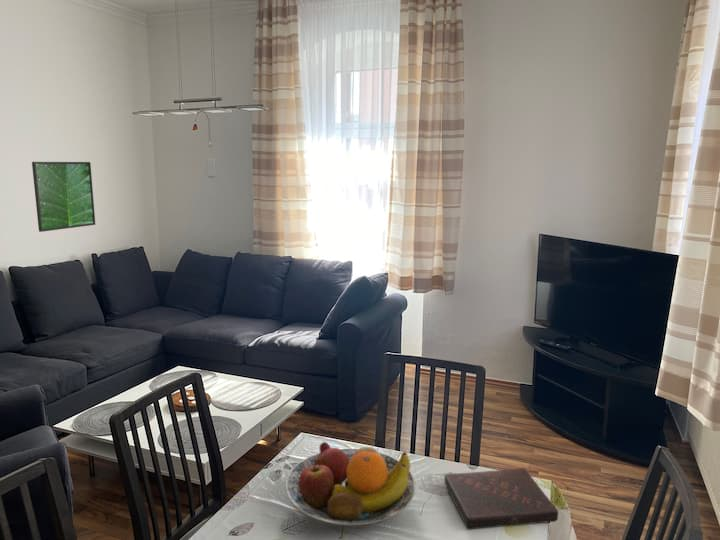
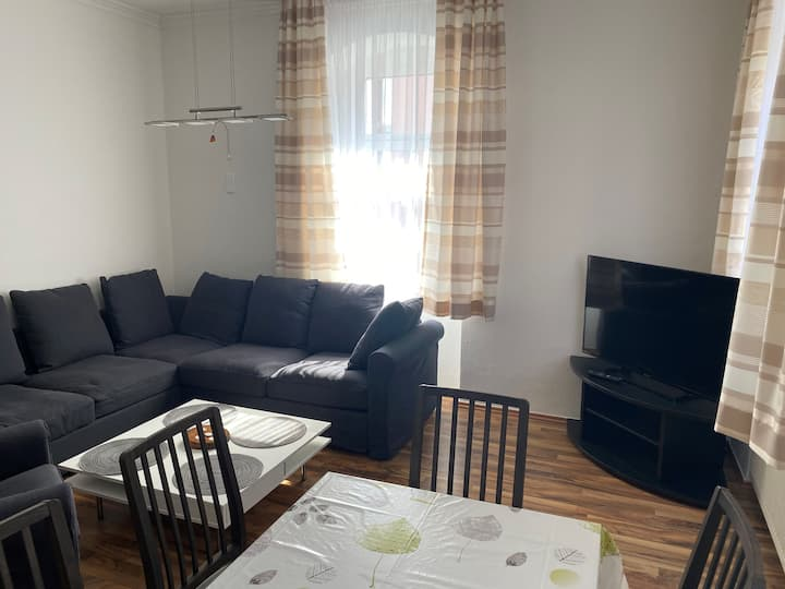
- fruit bowl (350, 476)
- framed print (65, 195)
- book (497, 496)
